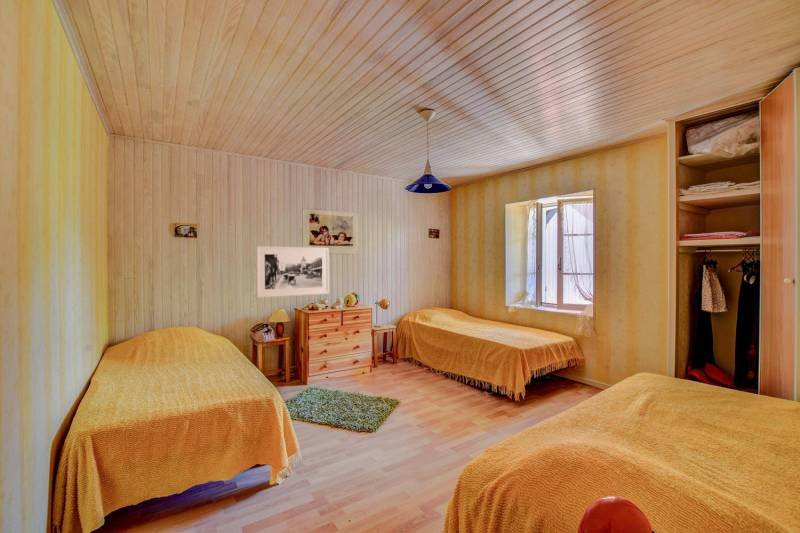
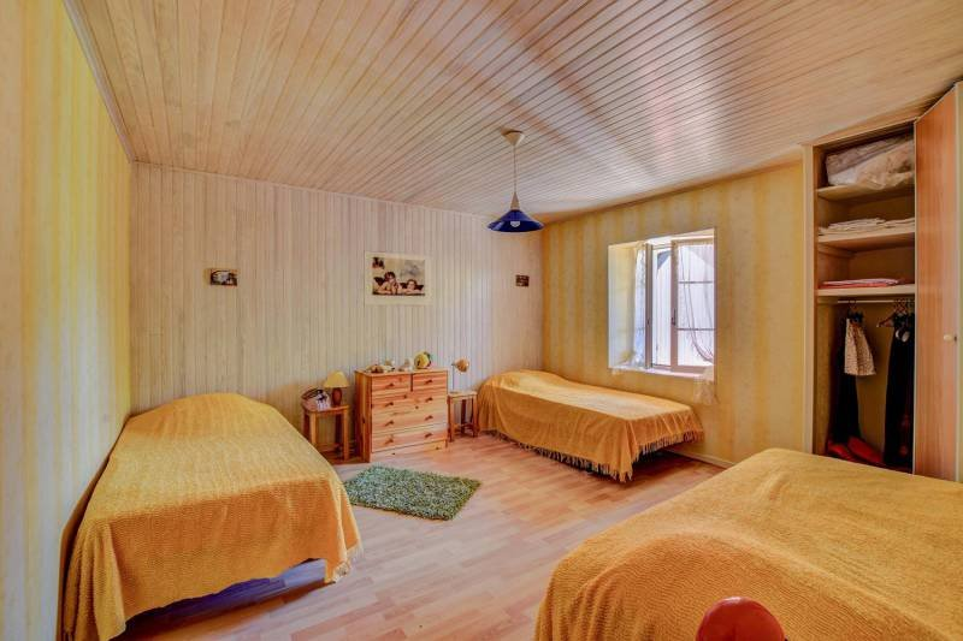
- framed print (294, 271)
